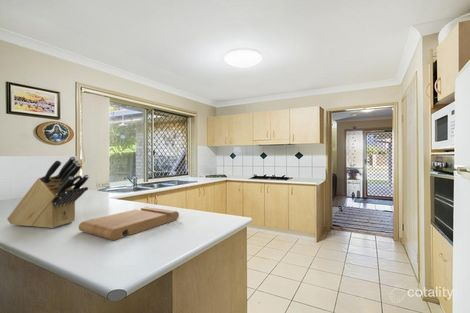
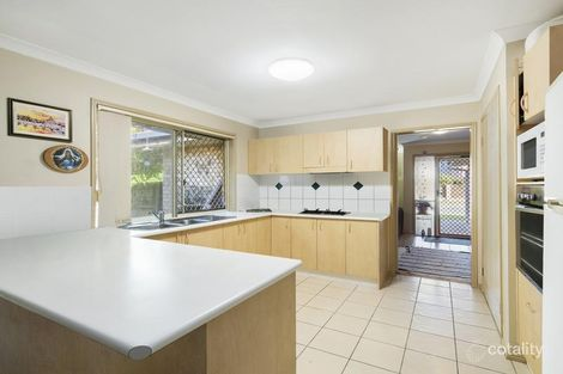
- cutting board (133, 220)
- knife block (49, 190)
